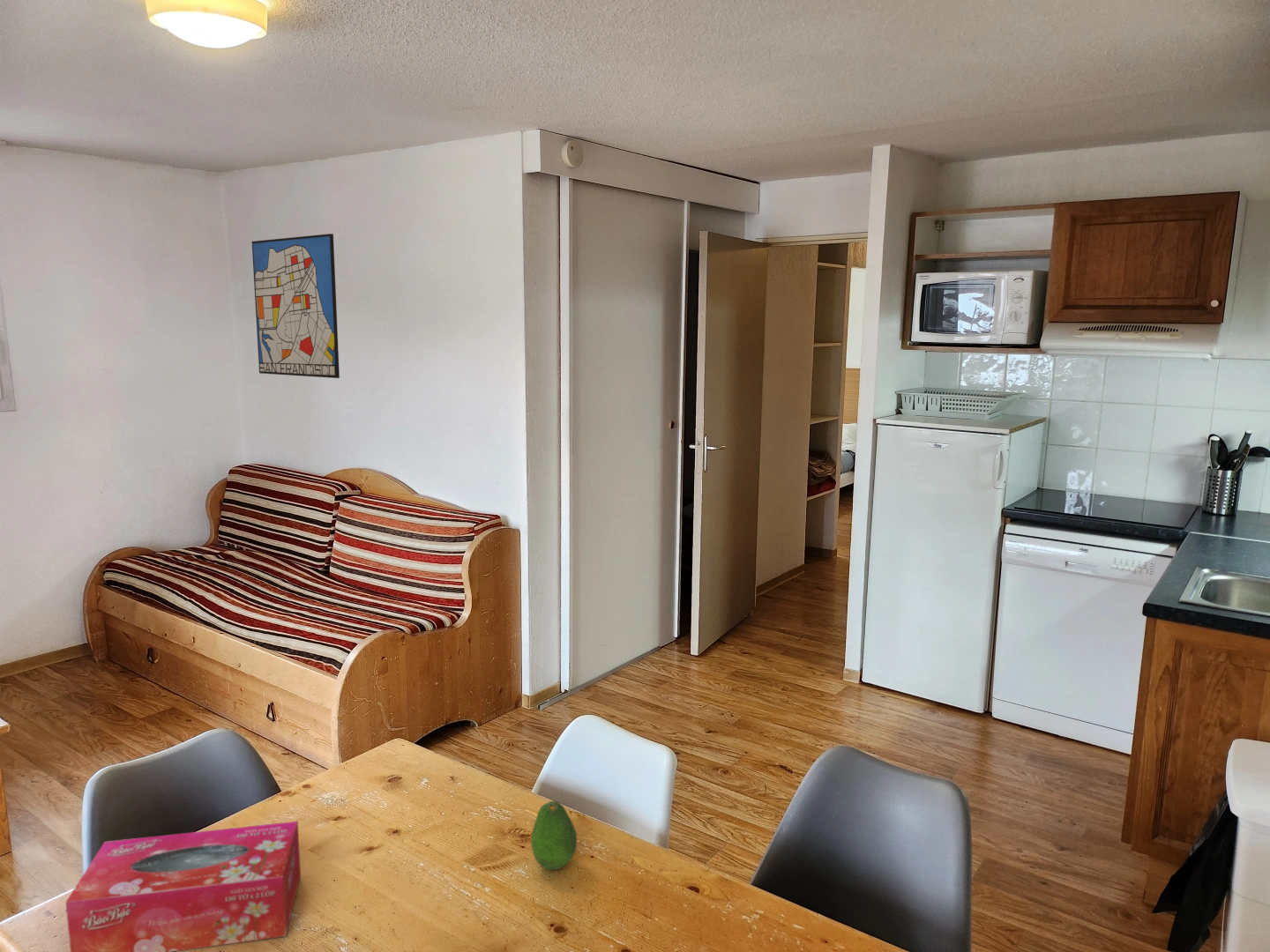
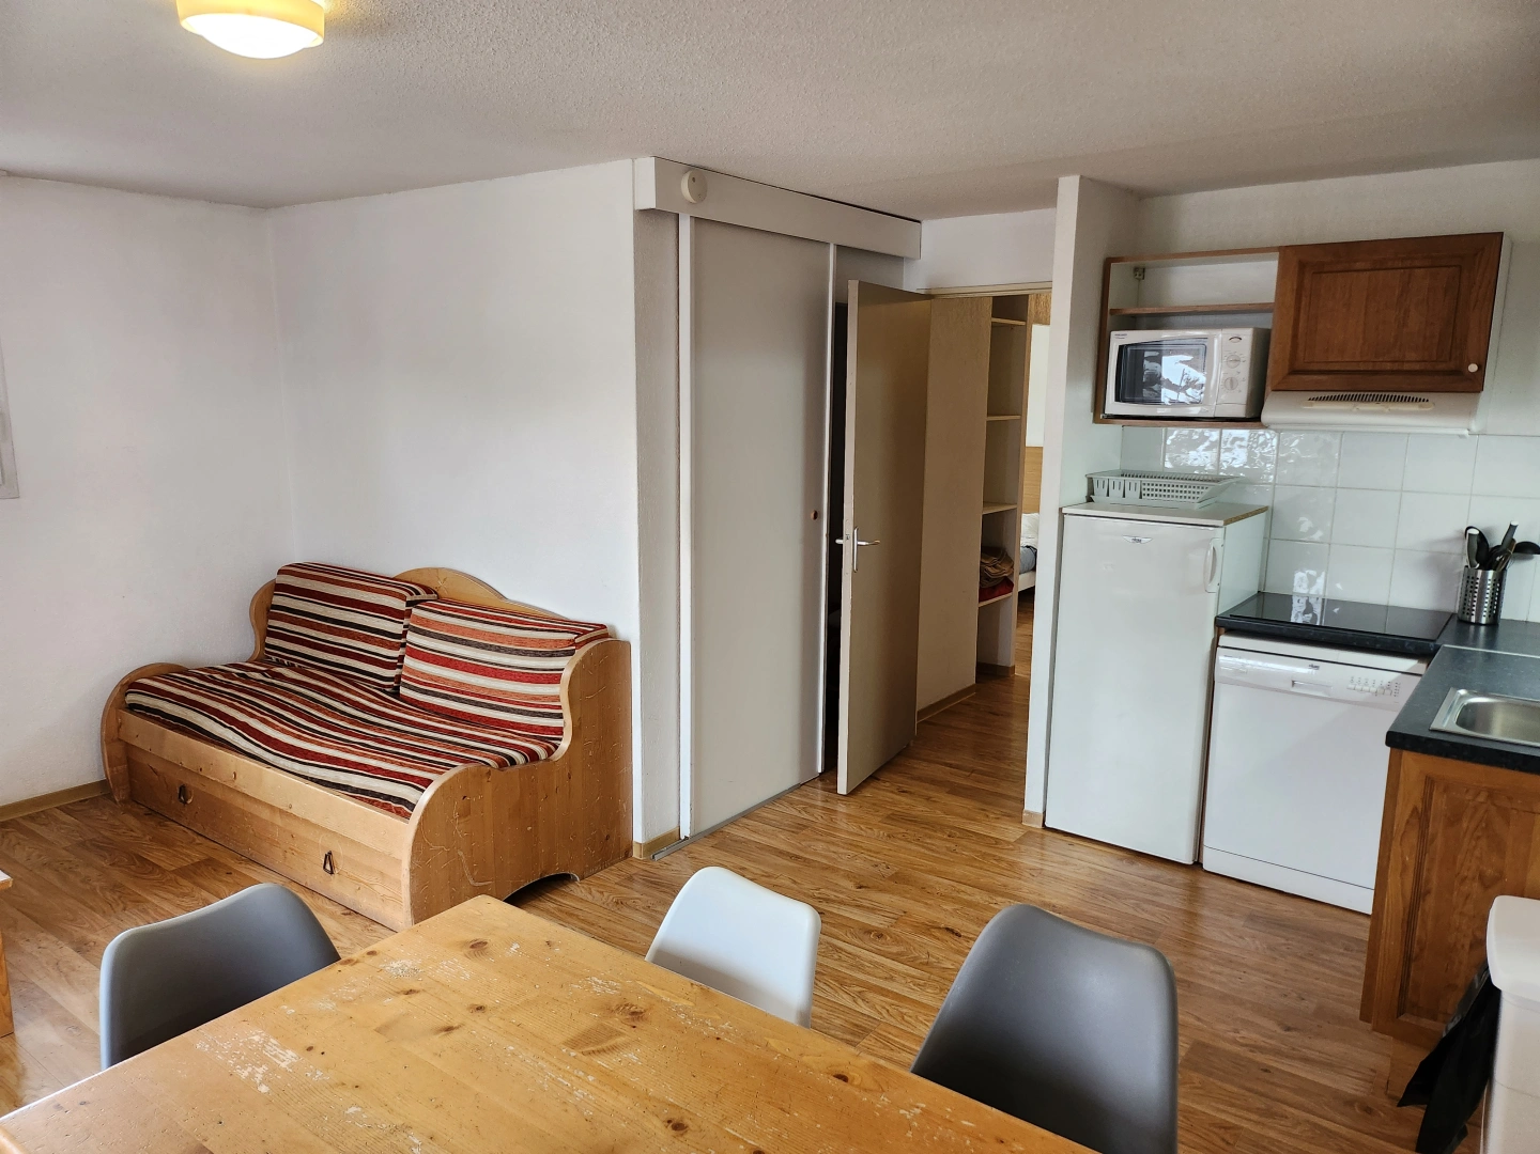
- fruit (554, 835)
- tissue box (192, 888)
- wall art (294, 307)
